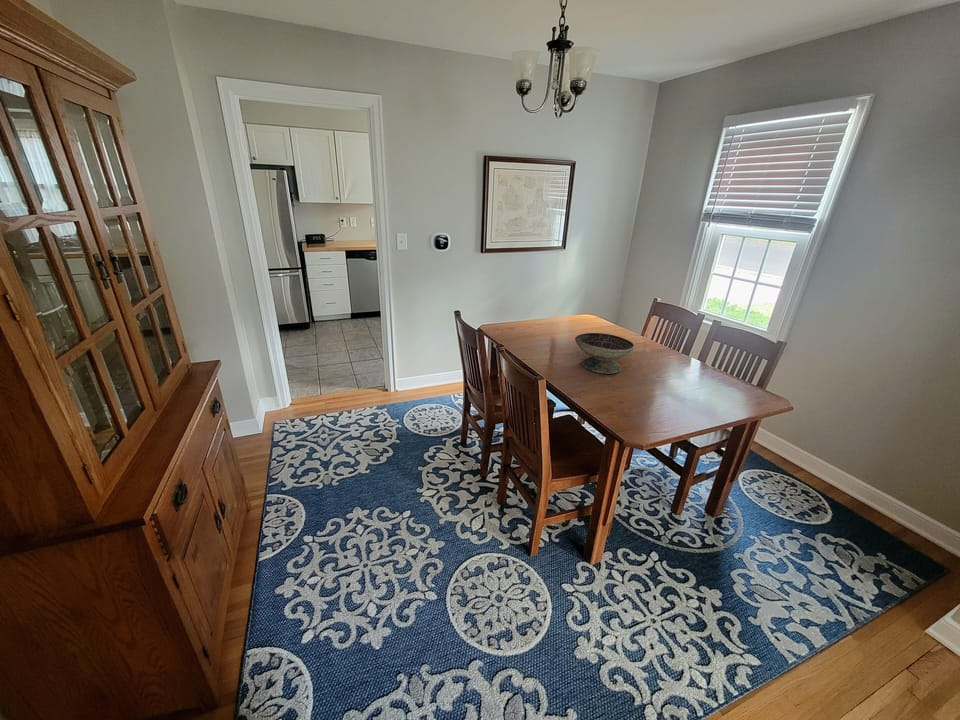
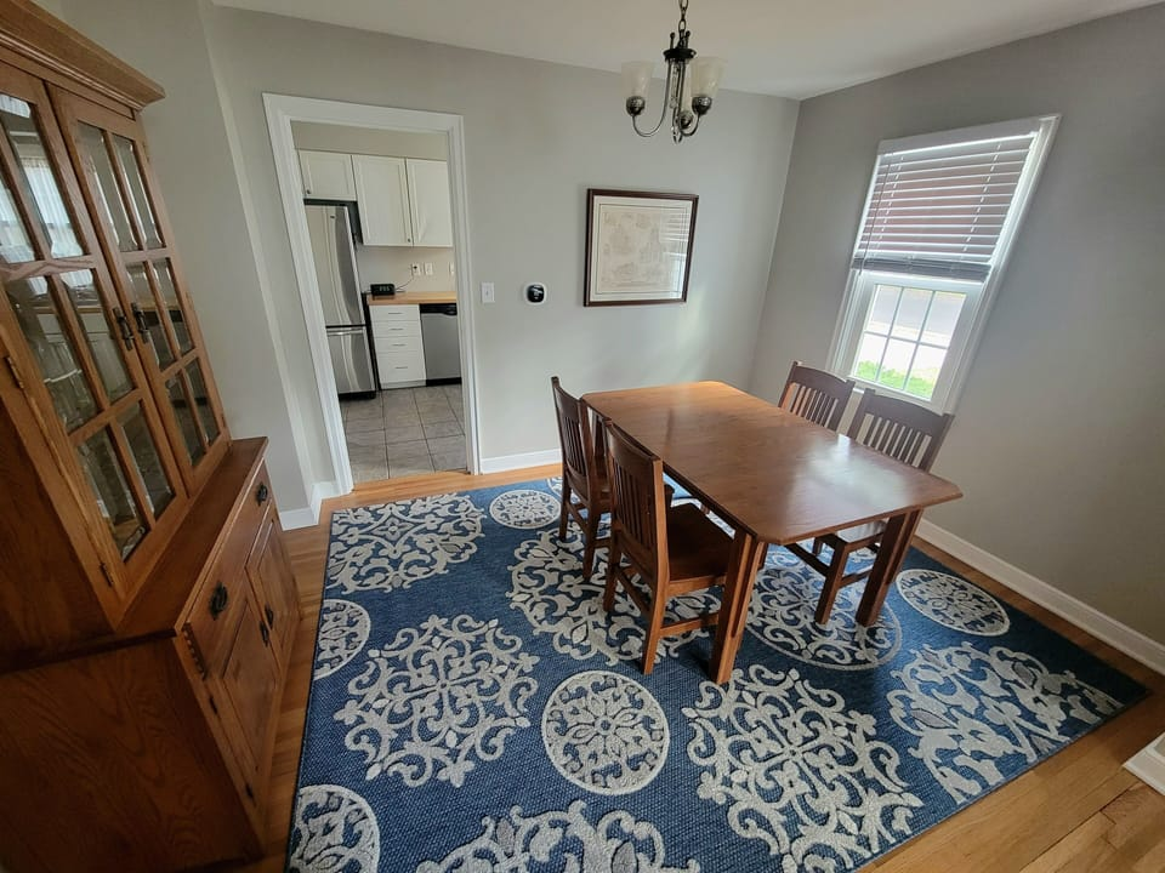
- decorative bowl (602, 352)
